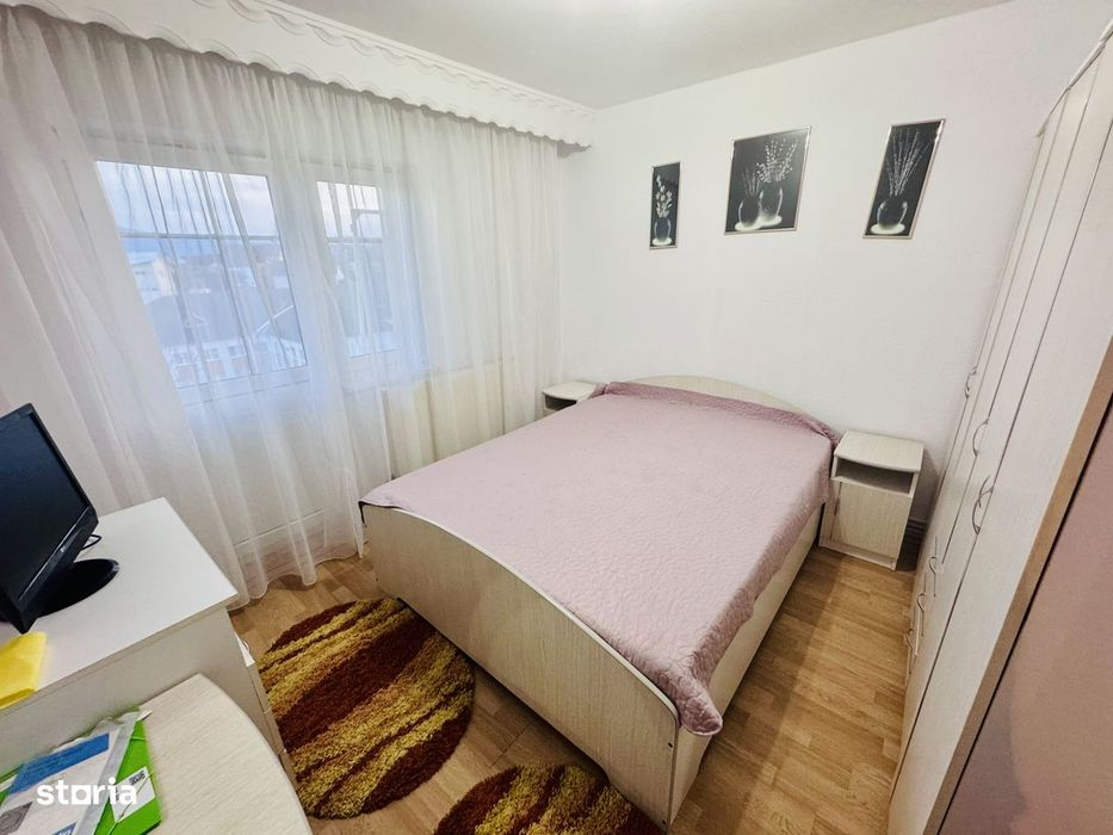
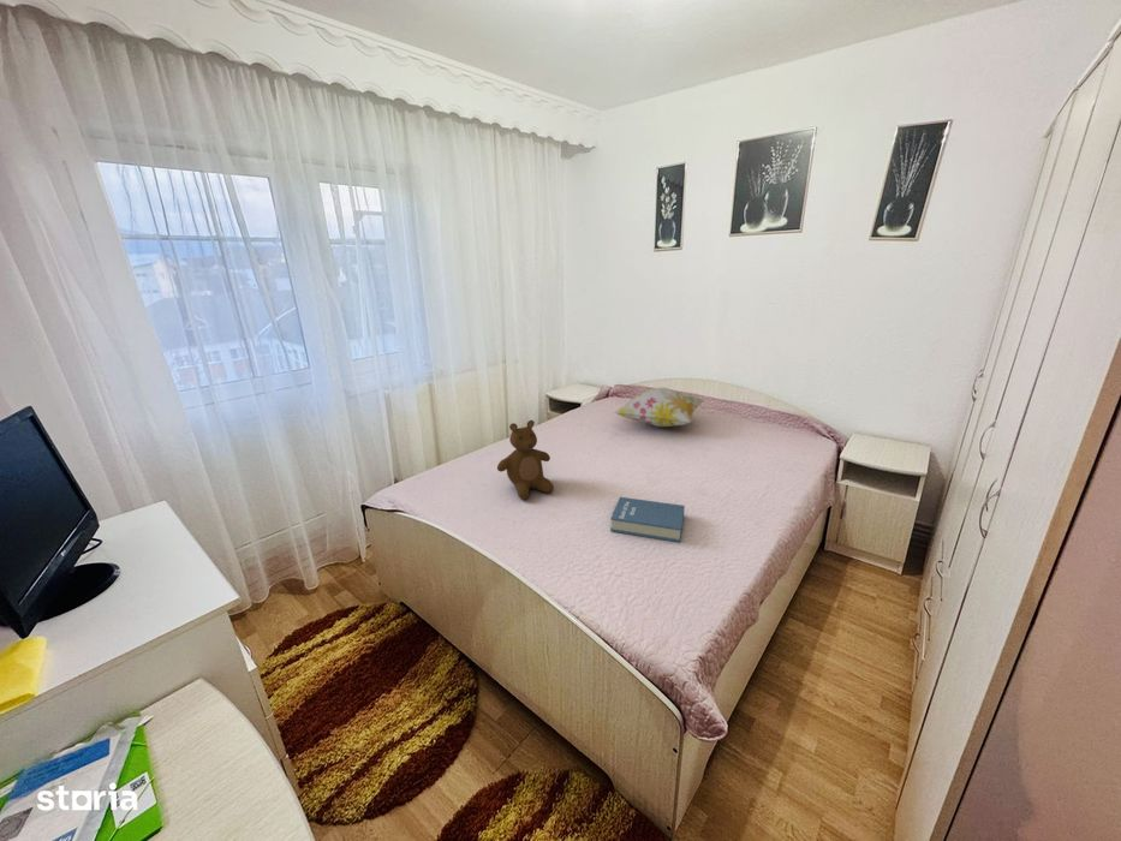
+ decorative pillow (661, 406)
+ teddy bear (527, 457)
+ book (648, 517)
